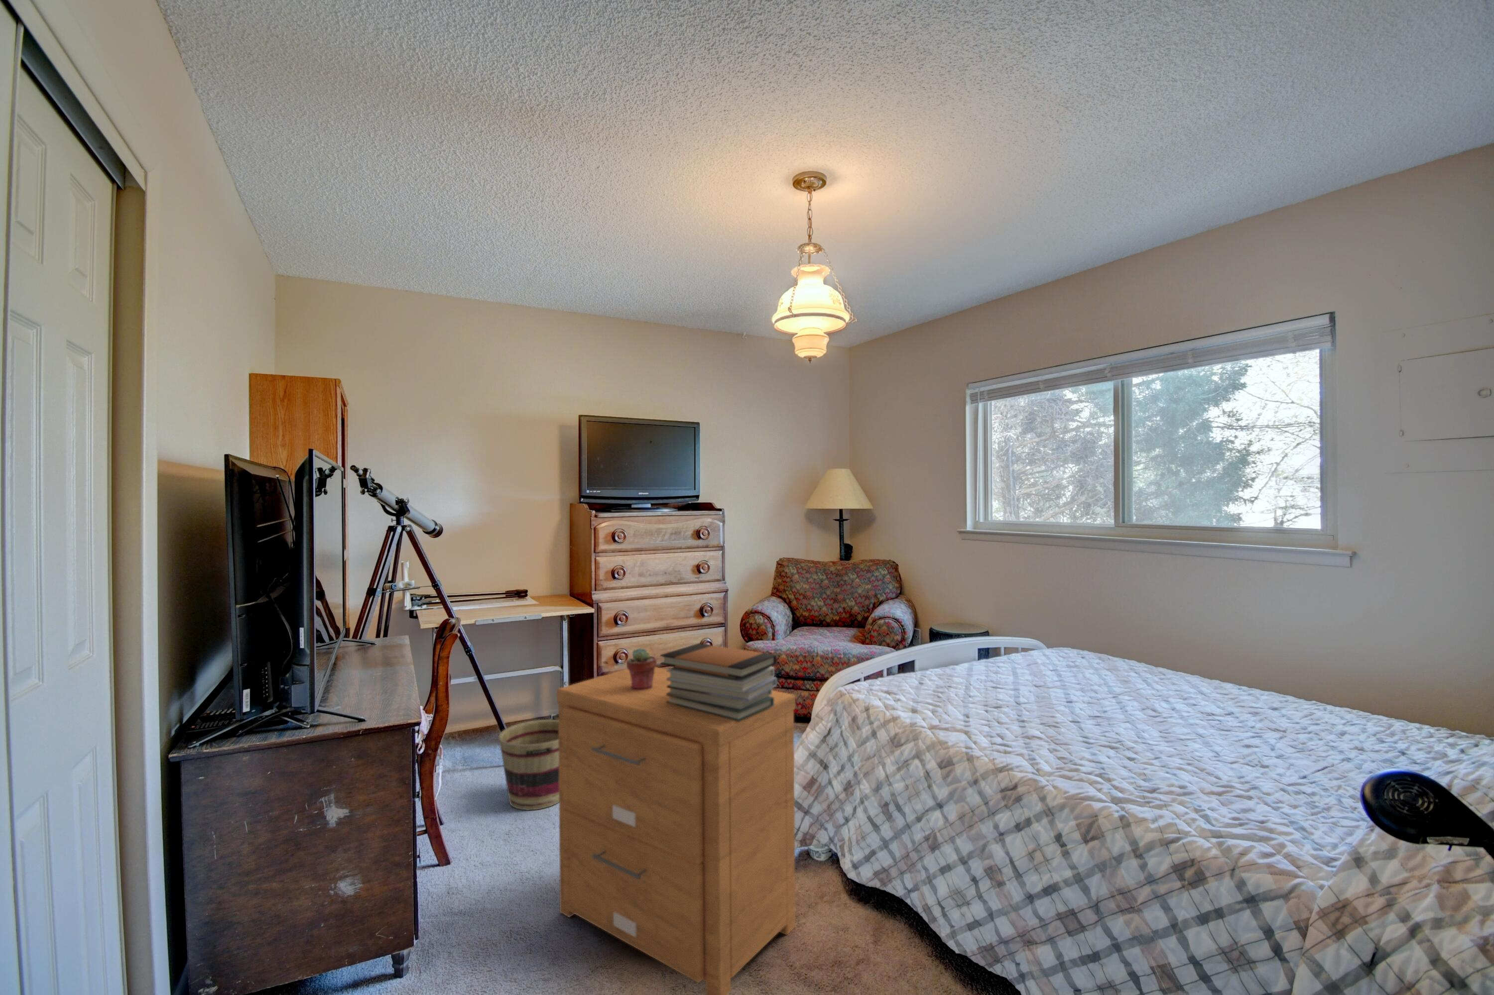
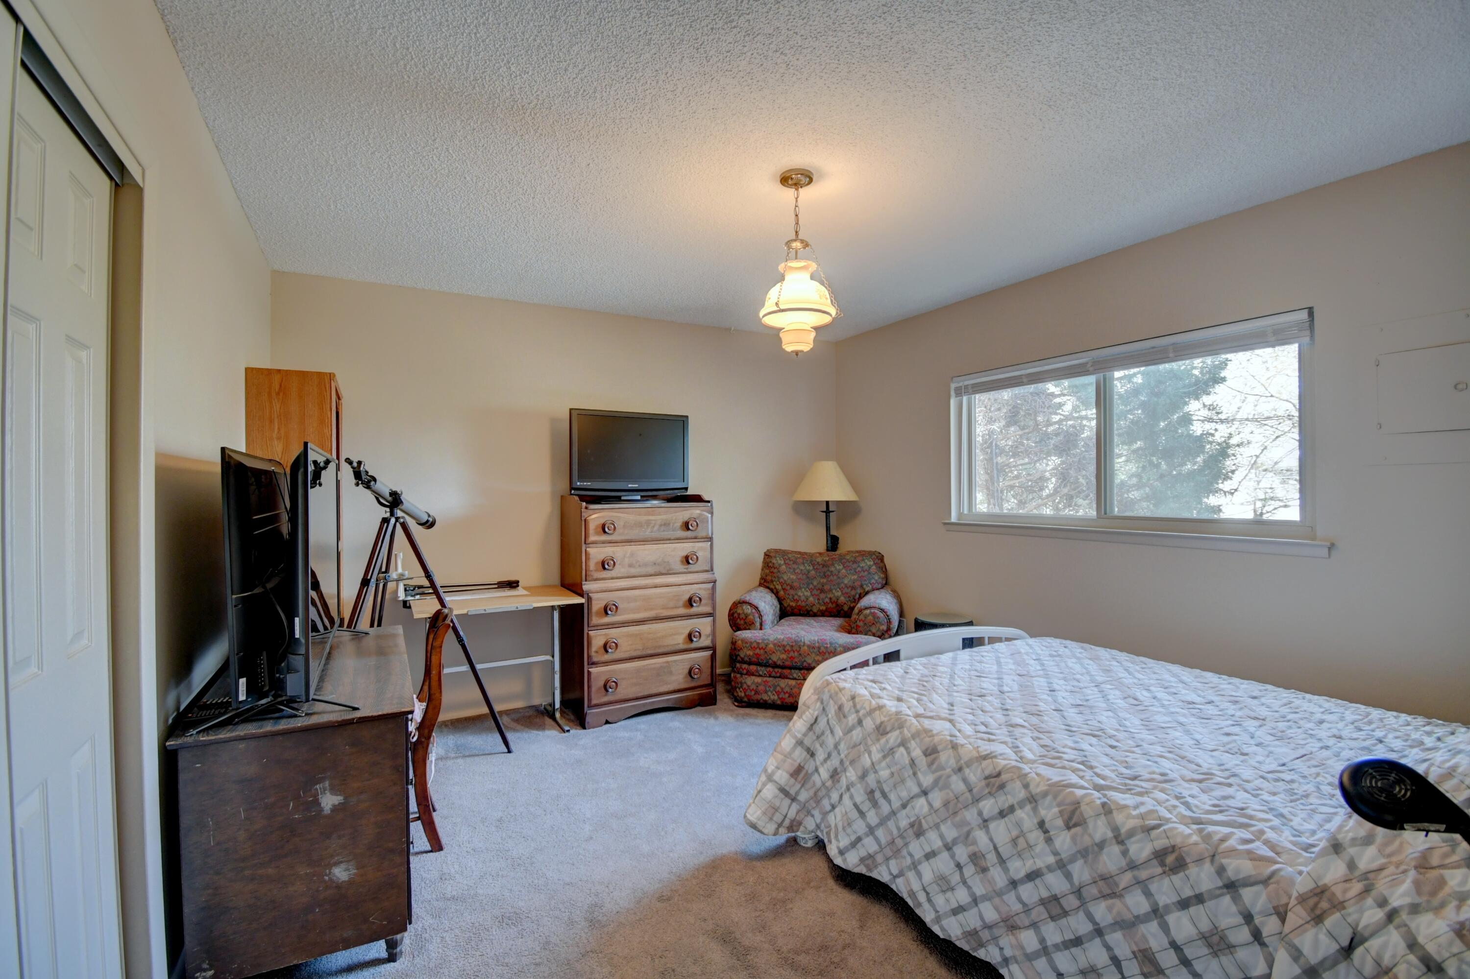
- book stack (720, 679)
- potted succulent (641, 666)
- nightstand (668, 808)
- basket (538, 764)
